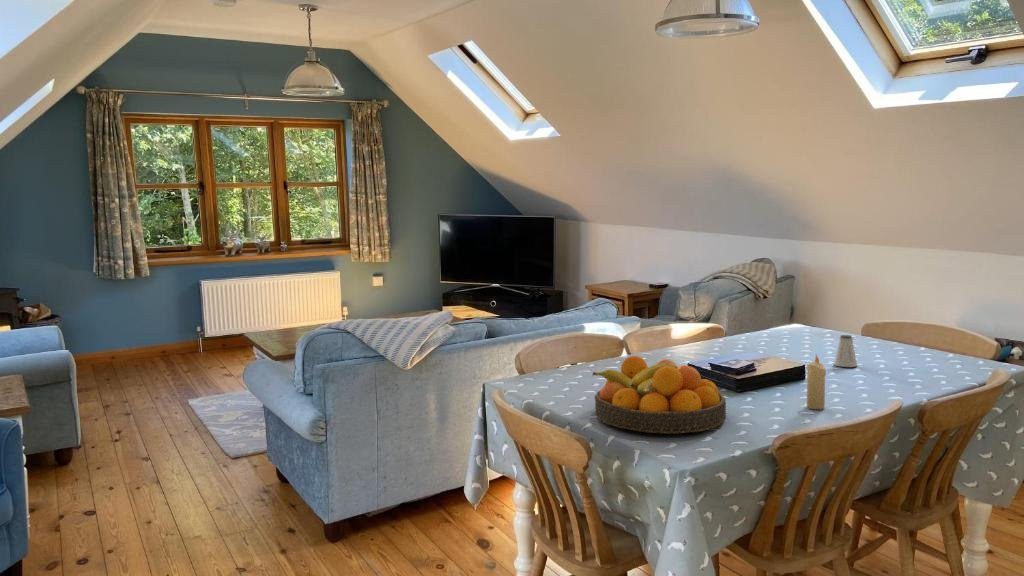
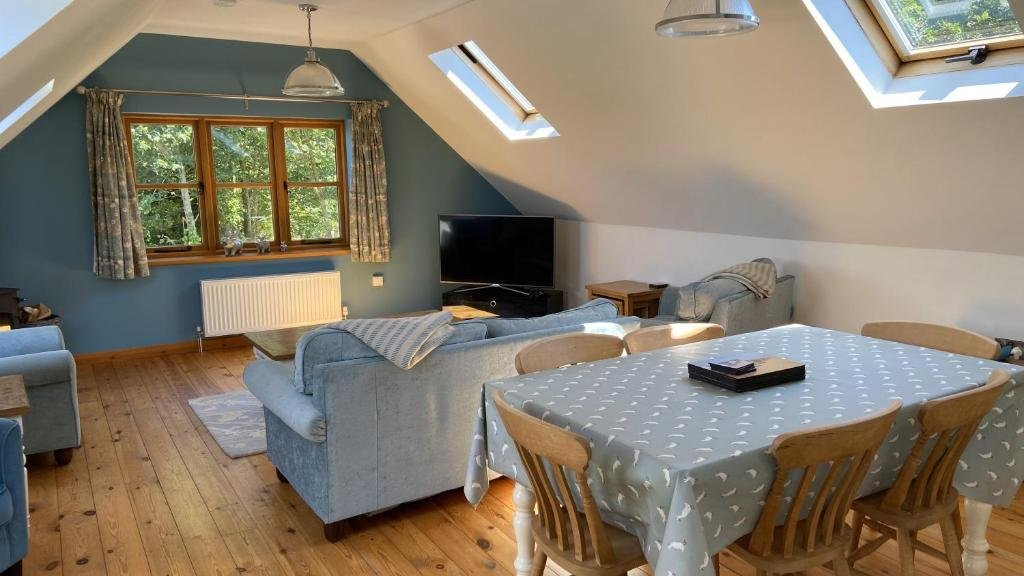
- candle (816, 380)
- fruit bowl (659, 388)
- saltshaker (845, 350)
